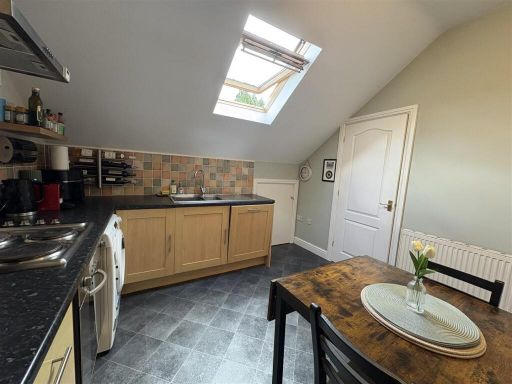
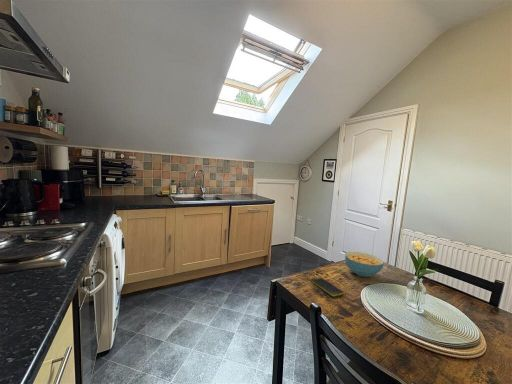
+ smartphone (326, 286)
+ cereal bowl (362, 266)
